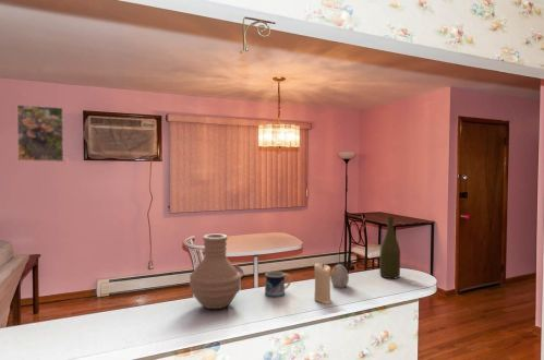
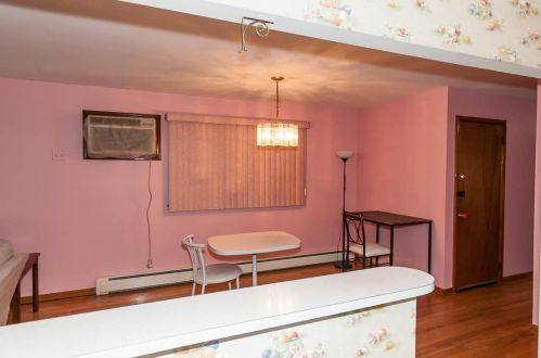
- decorative egg (339, 275)
- bottle (389, 247)
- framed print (40, 133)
- vase (215, 271)
- mug (278, 283)
- candle (323, 281)
